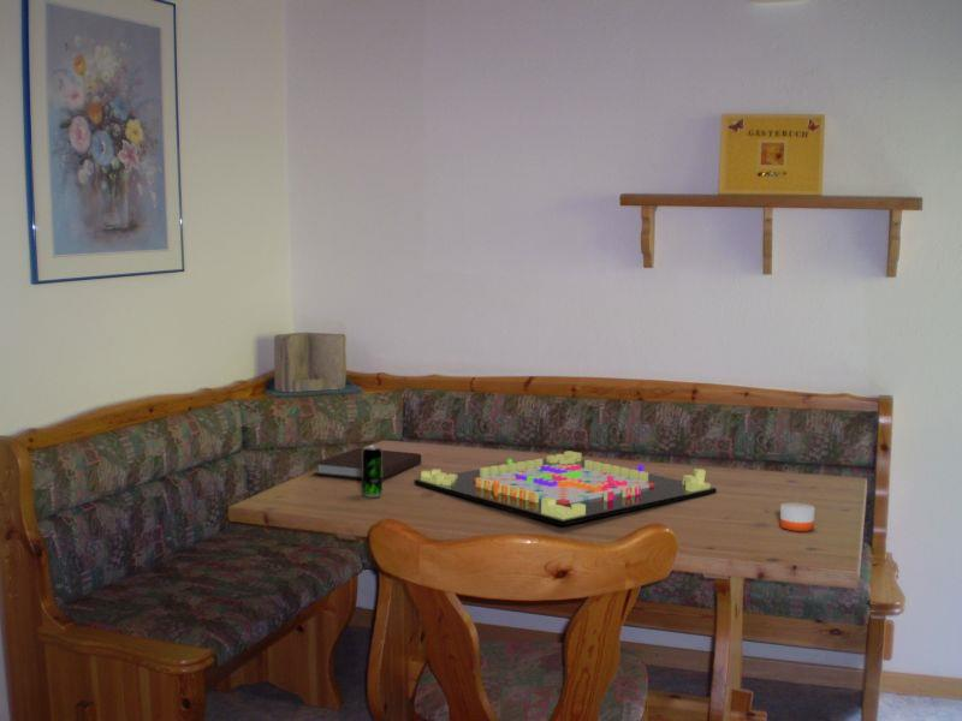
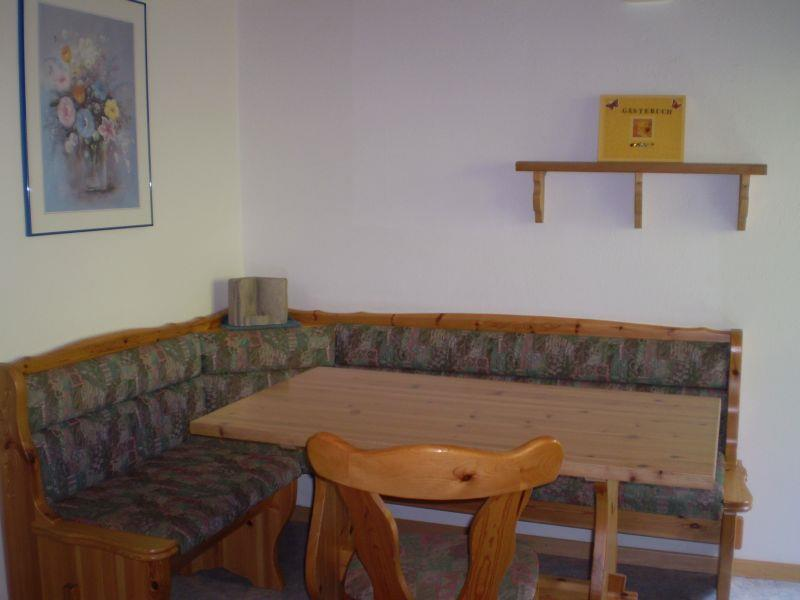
- candle (797, 505)
- gameboard (563, 477)
- notebook (361, 463)
- beverage can (372, 471)
